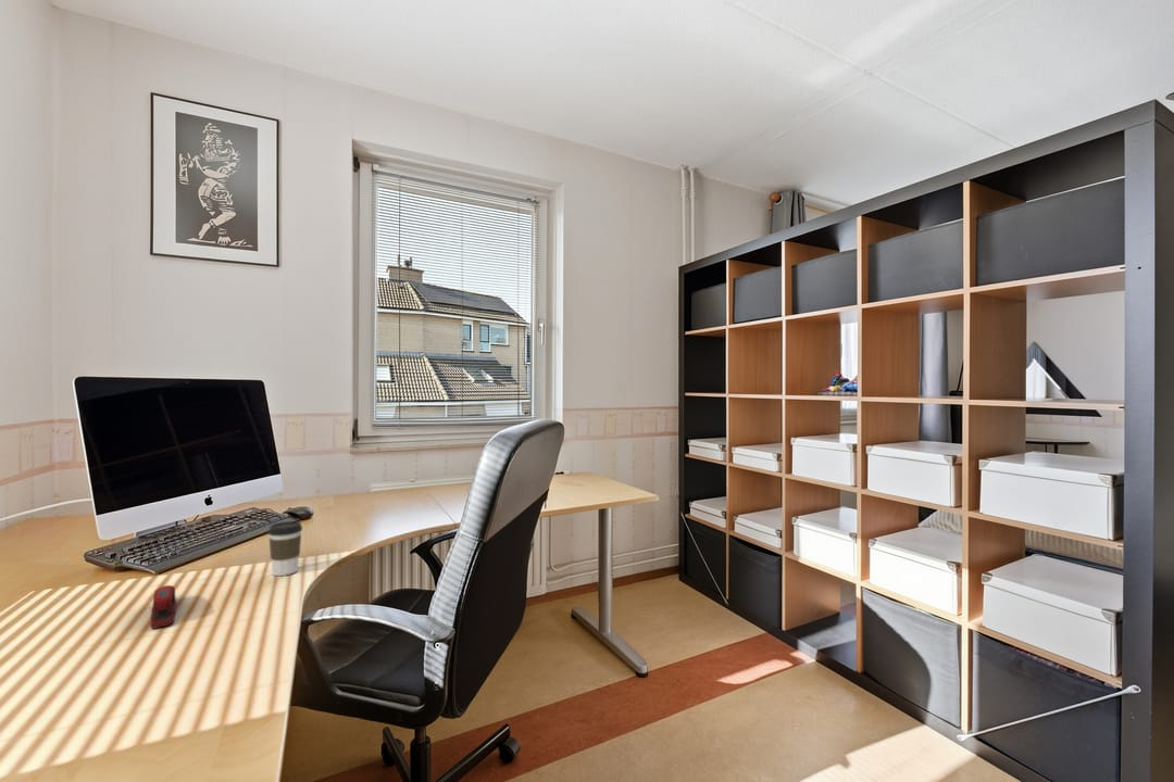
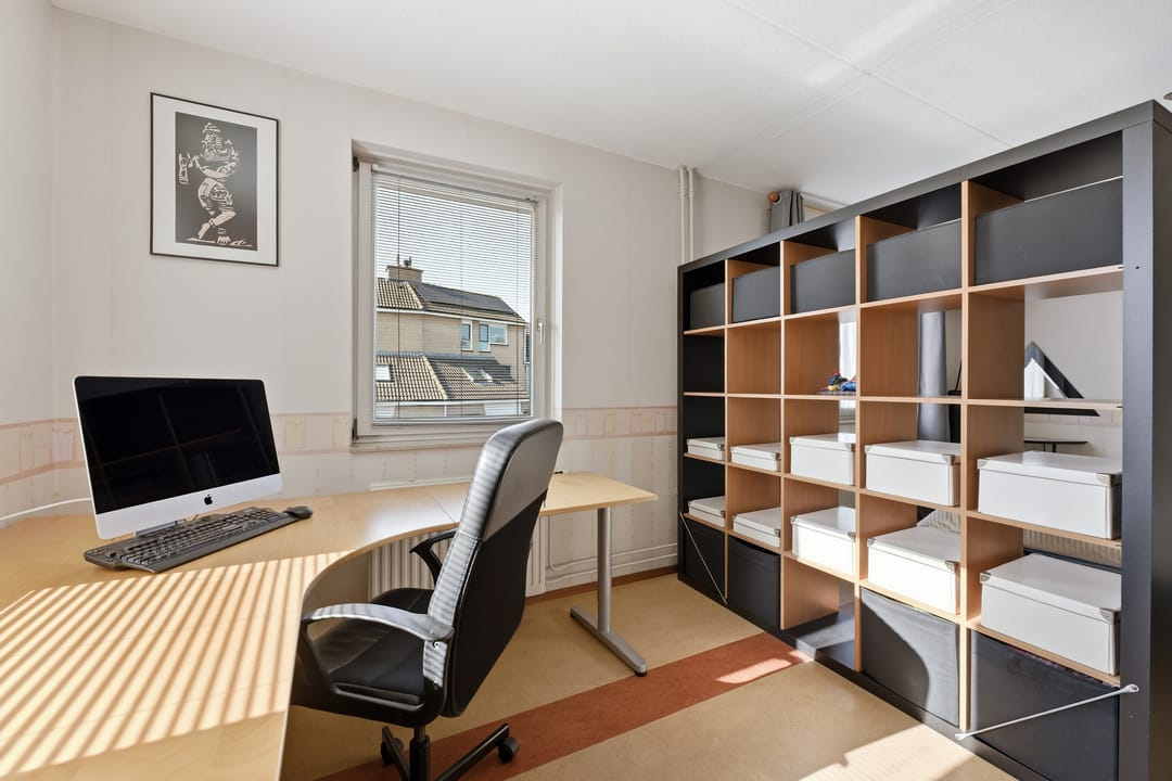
- coffee cup (285, 547)
- stapler (163, 600)
